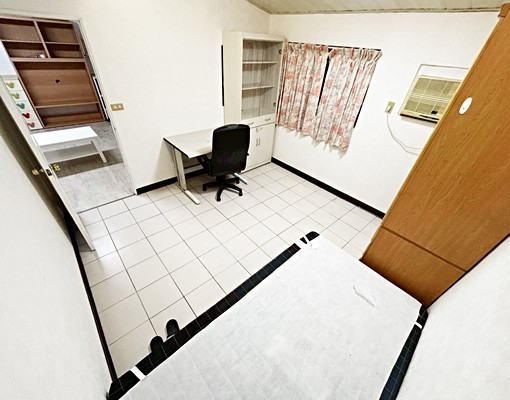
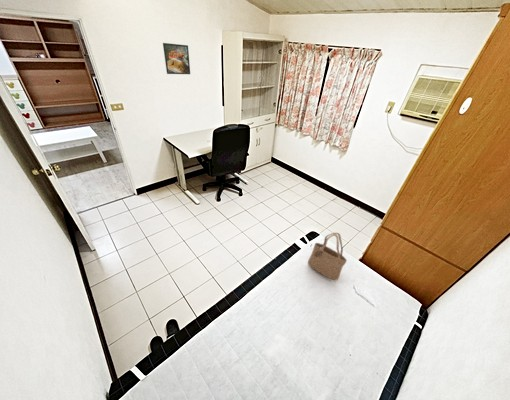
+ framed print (177, 59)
+ tote bag (328, 254)
